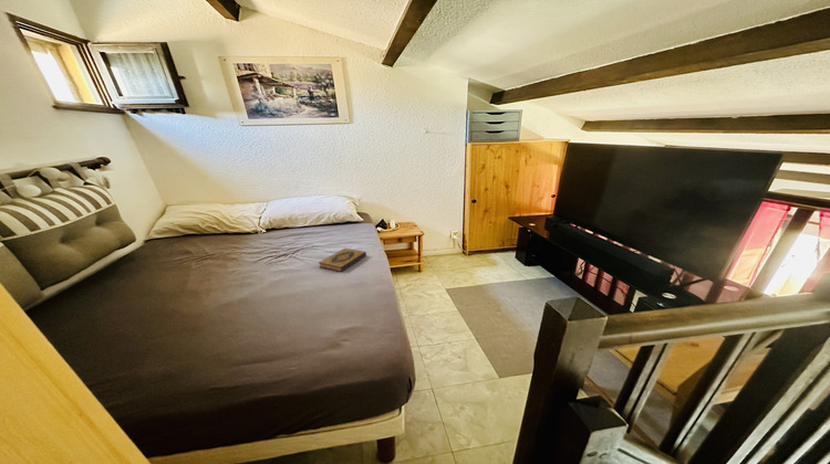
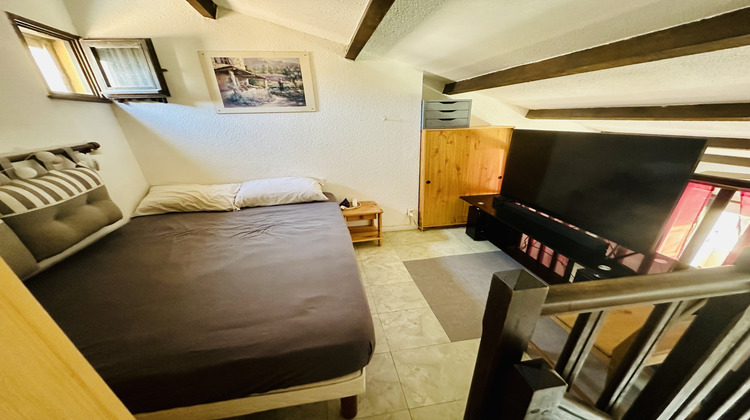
- hardback book (343, 259)
